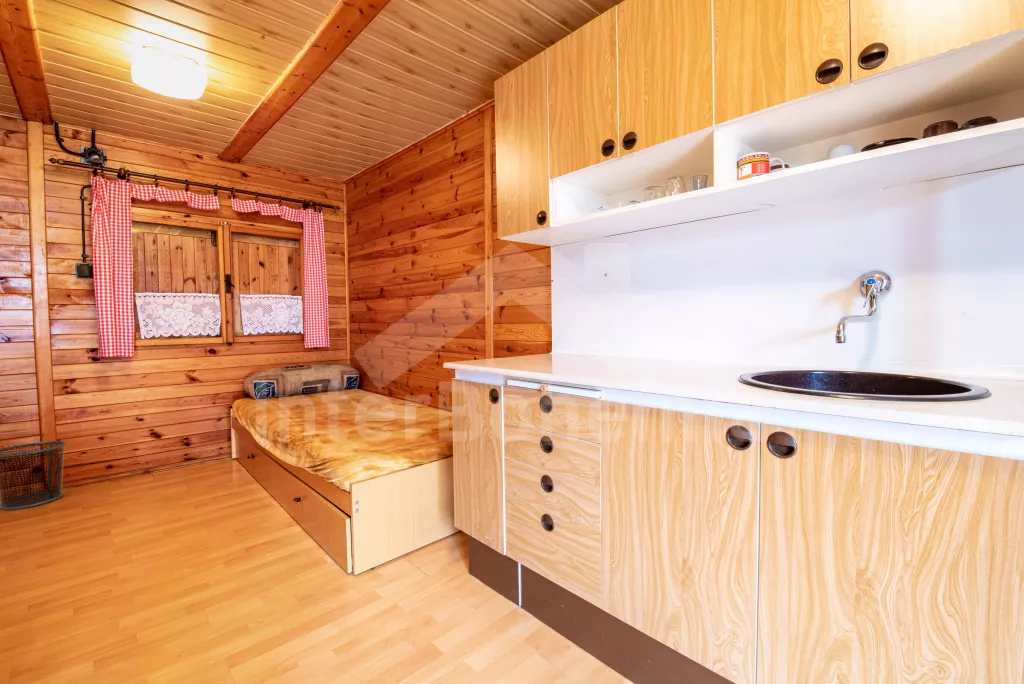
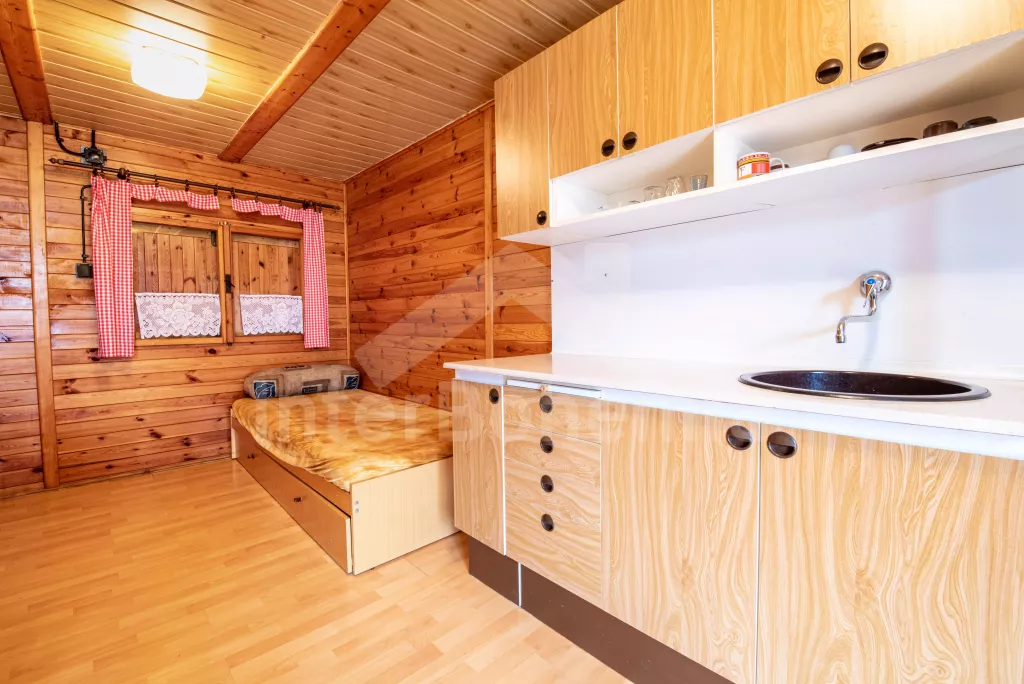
- waste bin (30, 474)
